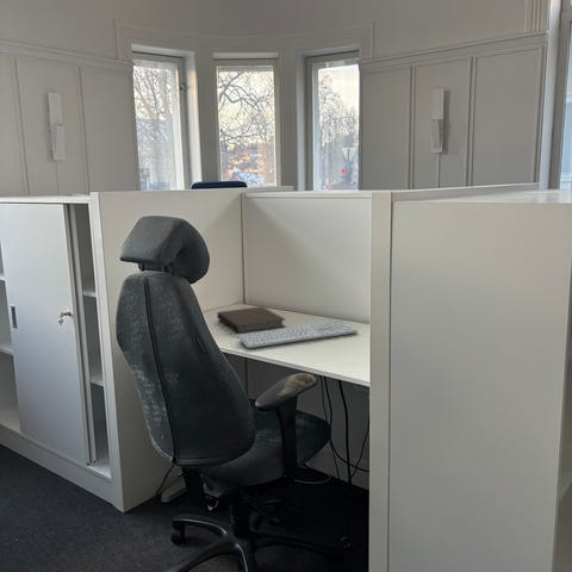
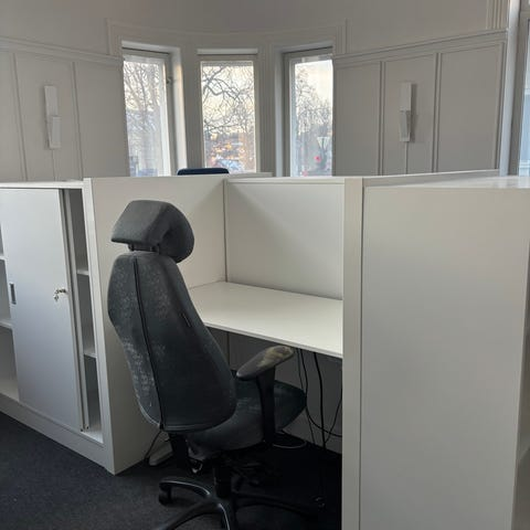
- notebook (250, 318)
- keyboard (298, 334)
